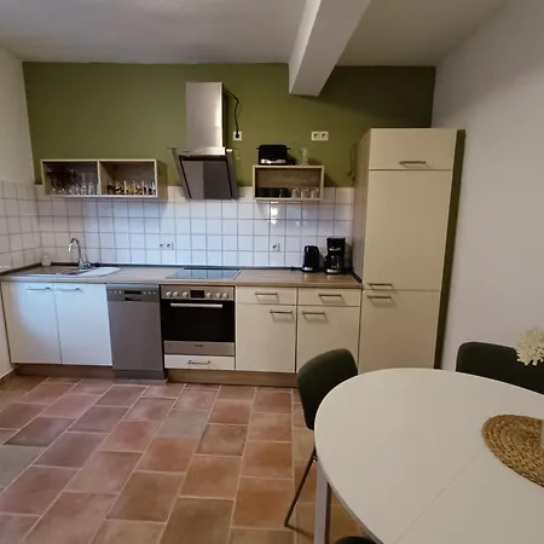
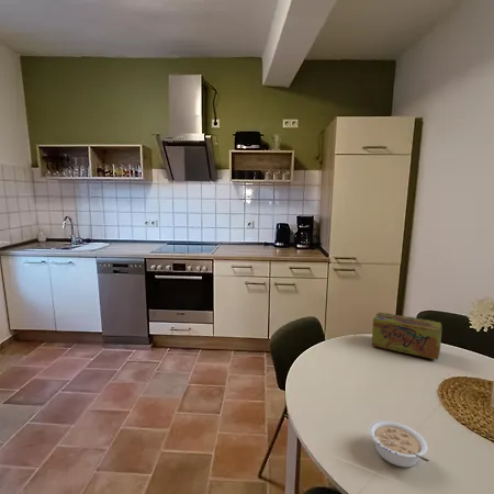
+ legume (398, 445)
+ cereal box (405, 334)
